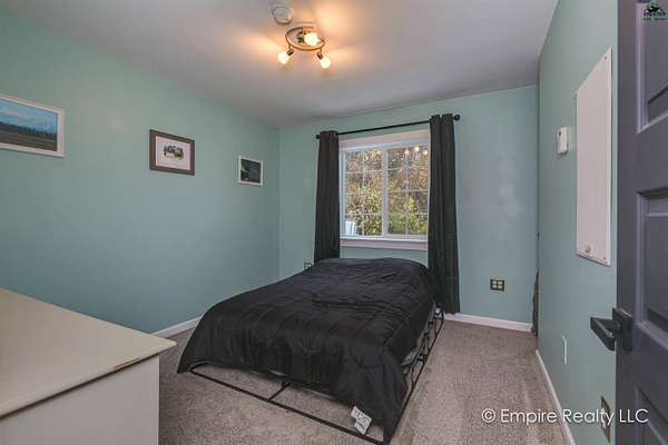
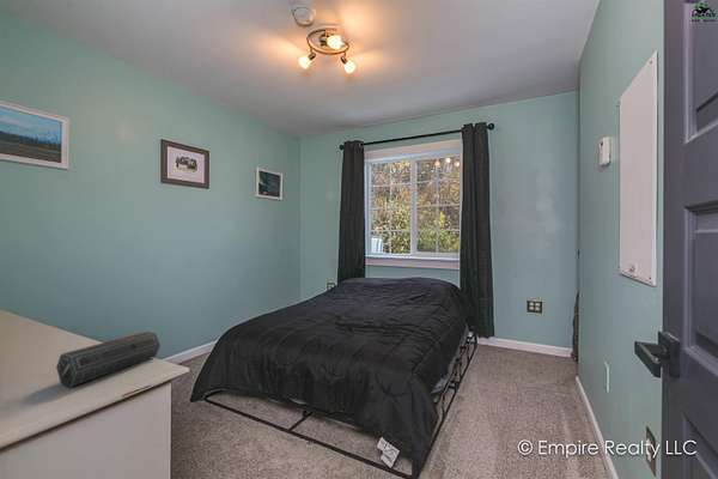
+ speaker (112, 354)
